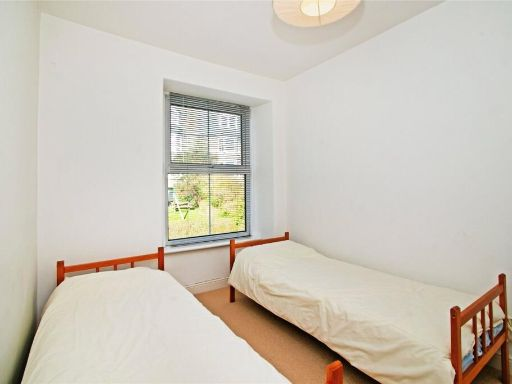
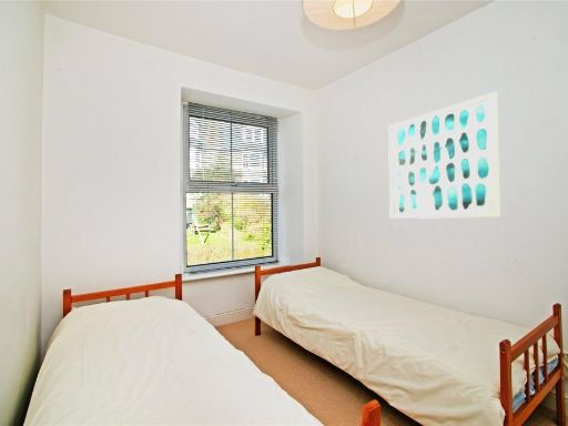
+ wall art (435, 164)
